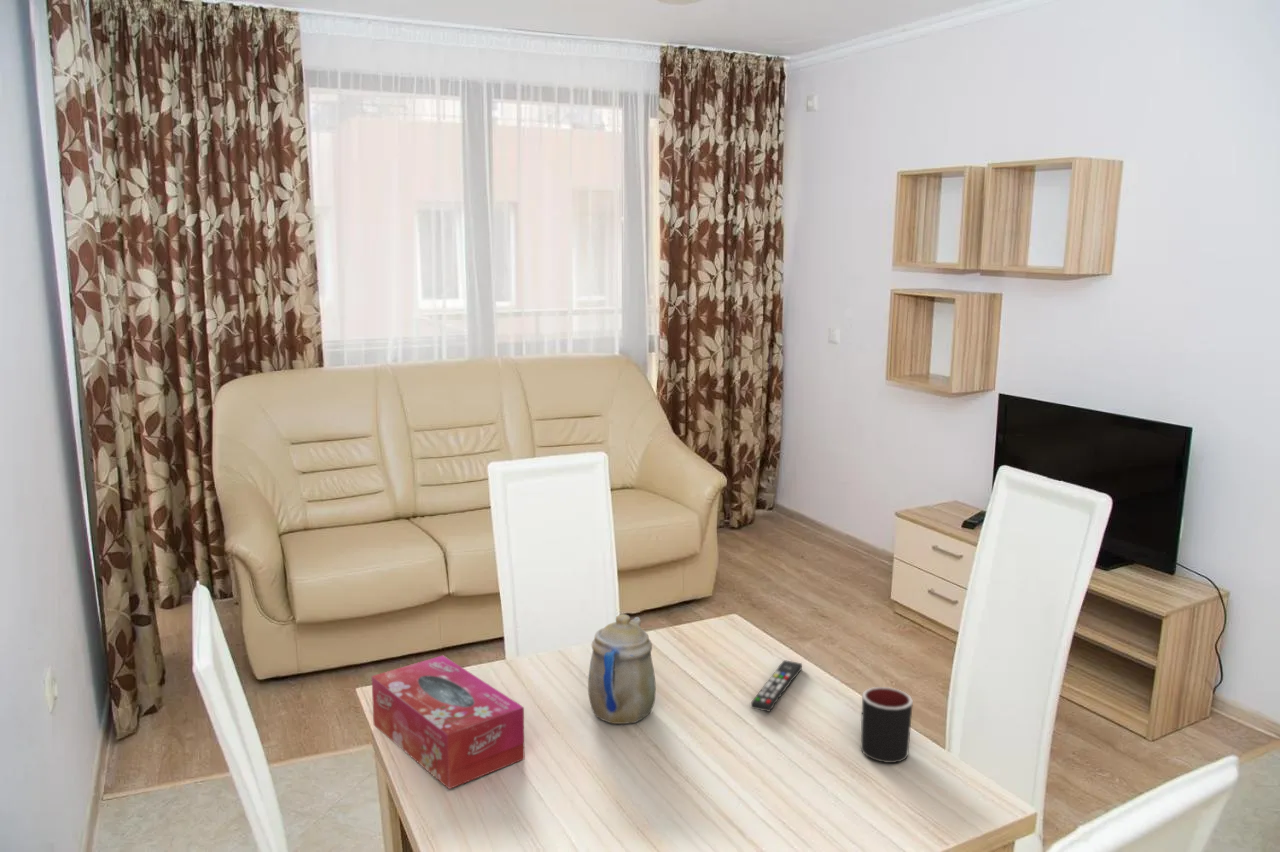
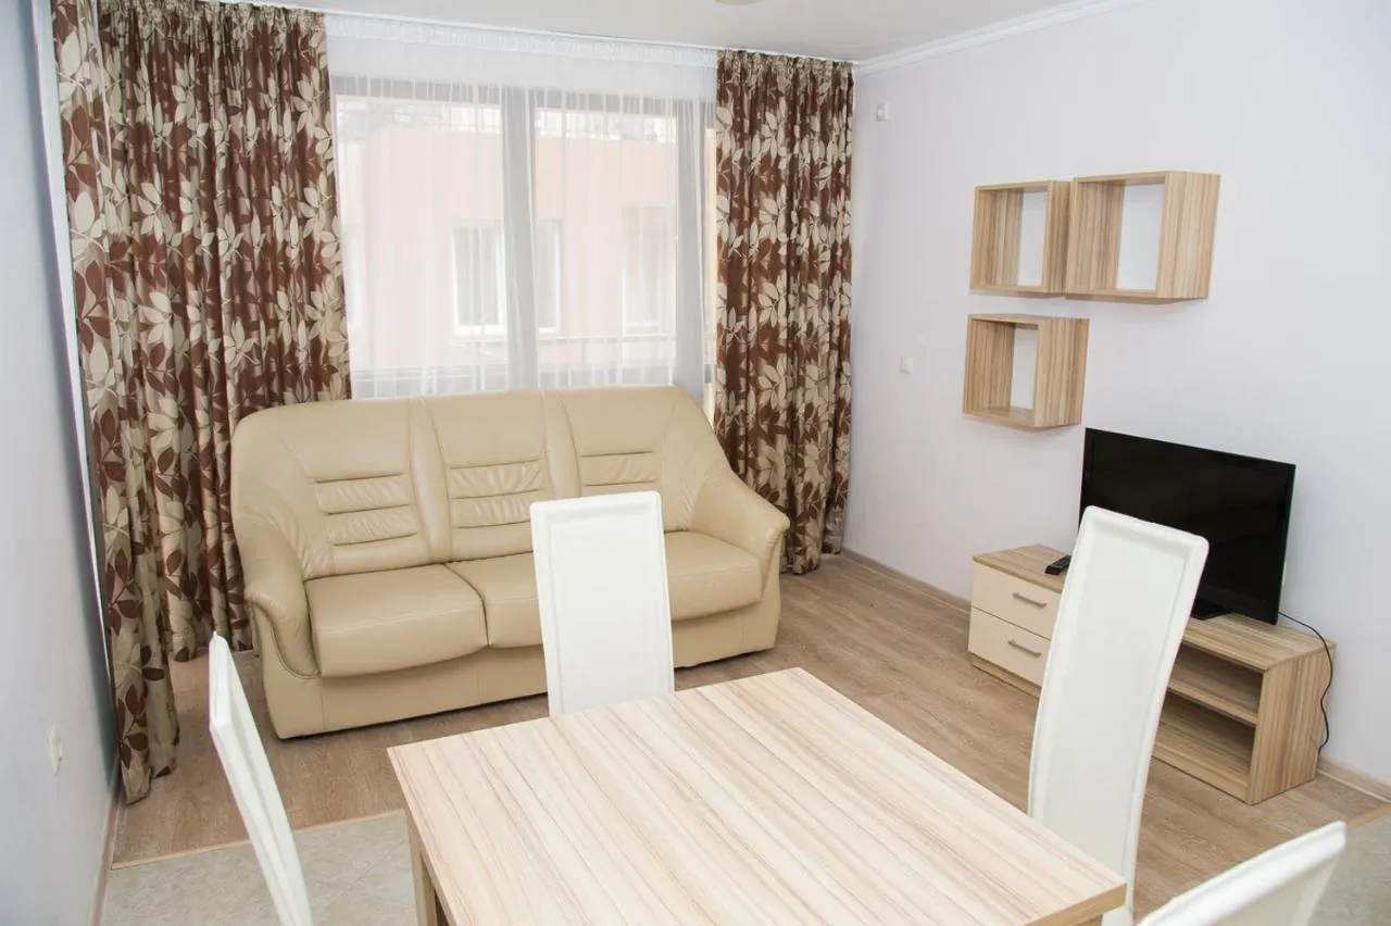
- mug (886, 721)
- tissue box (445, 716)
- remote control (777, 684)
- teapot (621, 664)
